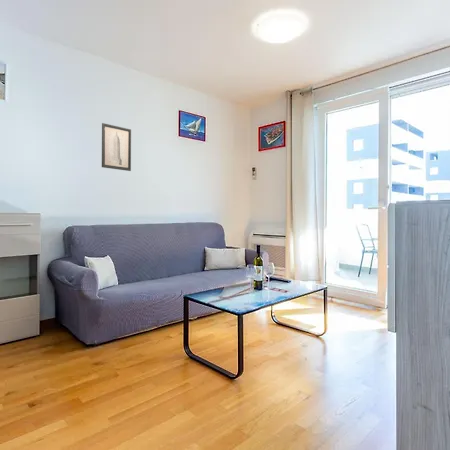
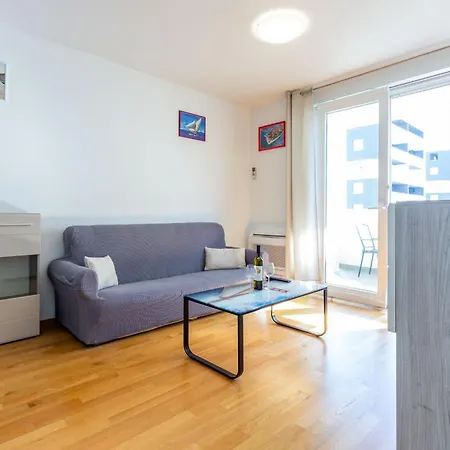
- wall art (116, 147)
